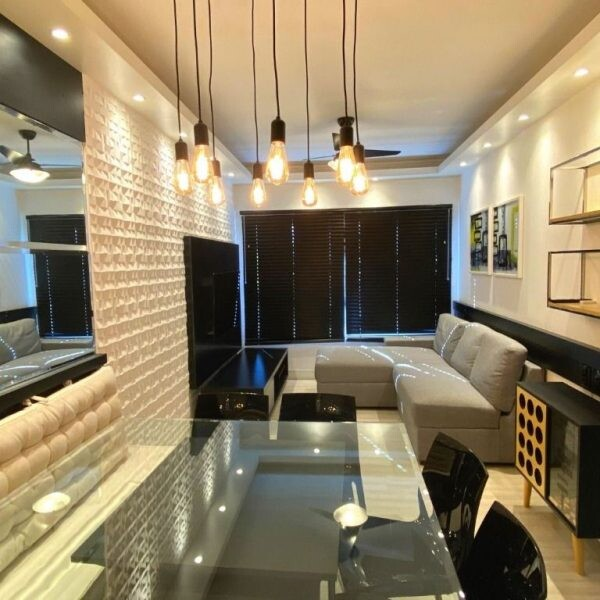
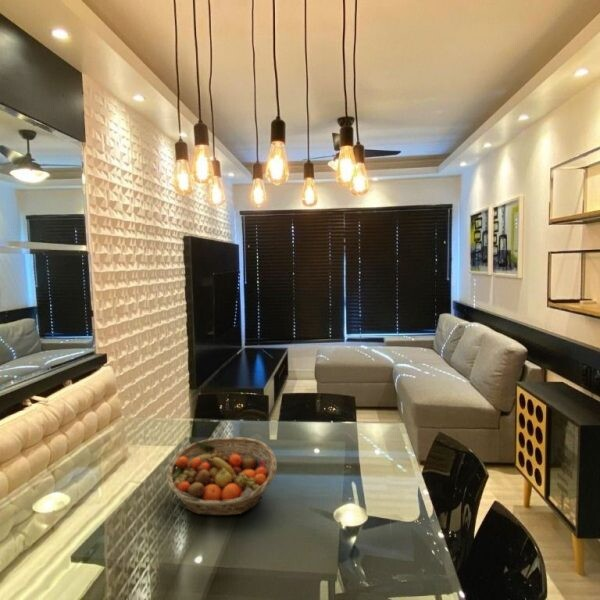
+ fruit basket (222, 475)
